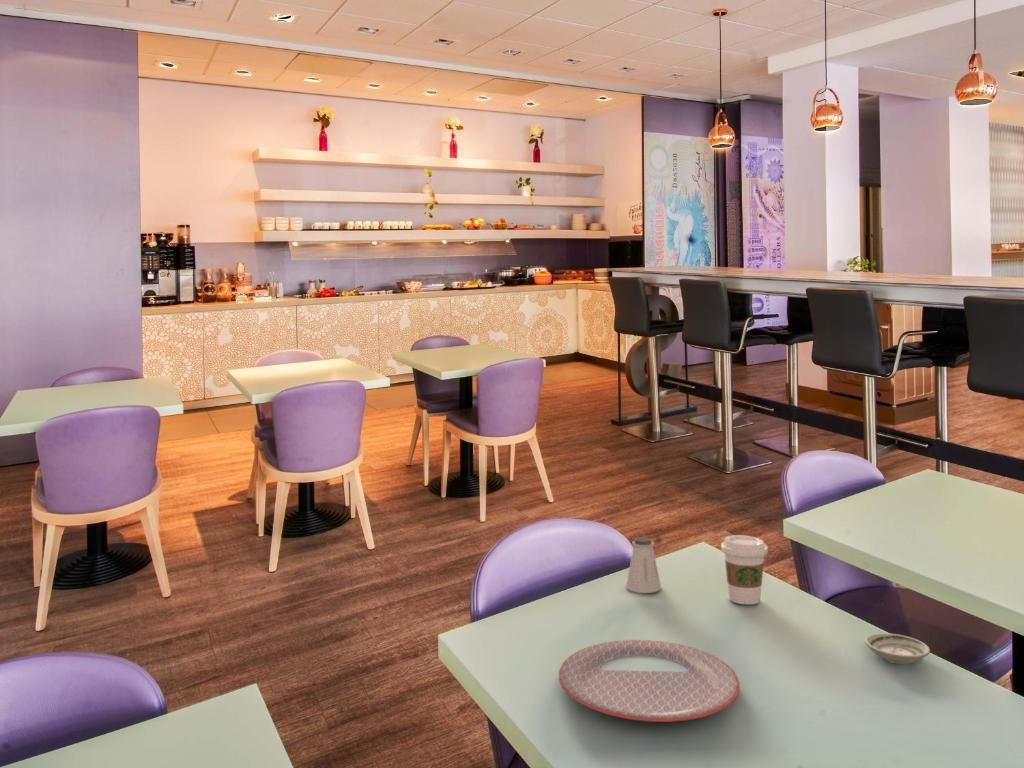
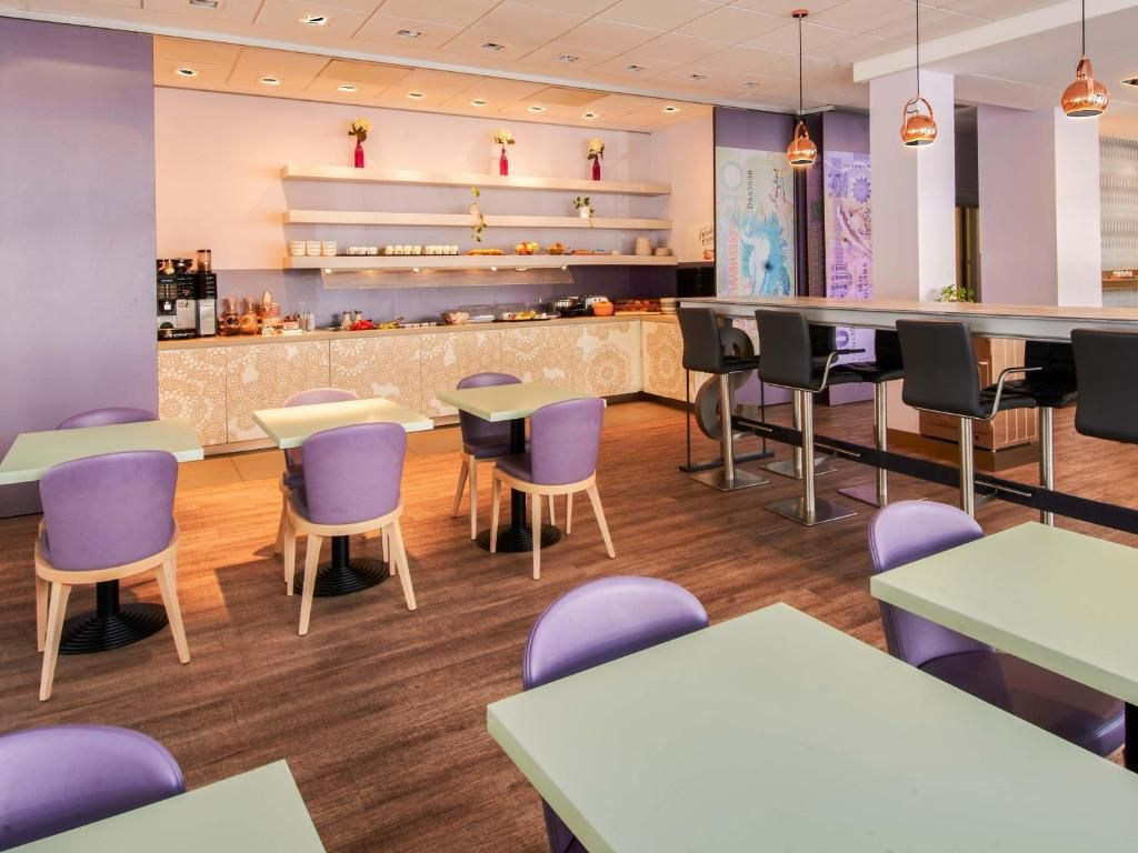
- saltshaker (643, 563)
- saucer (896, 650)
- coffee cup (744, 569)
- plate (647, 681)
